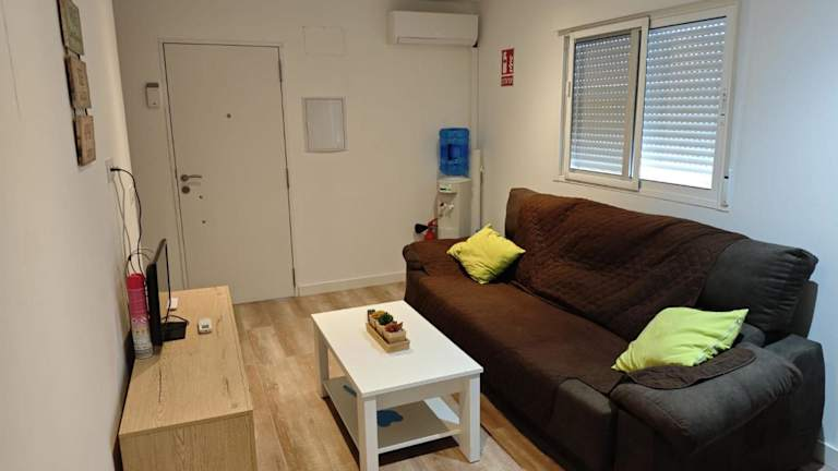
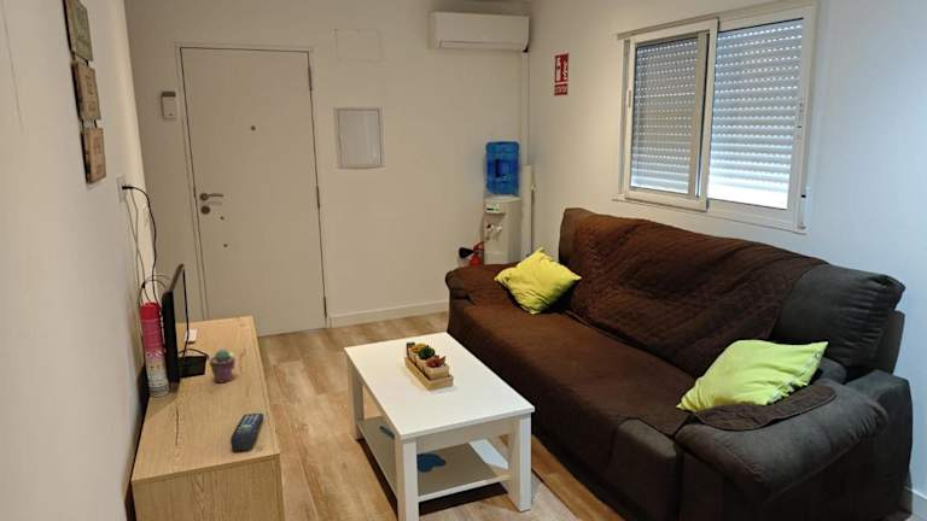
+ remote control (247, 428)
+ potted succulent (222, 364)
